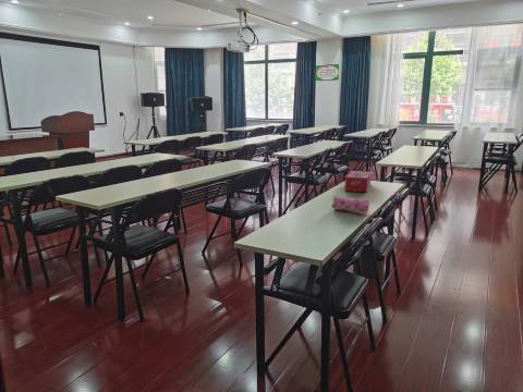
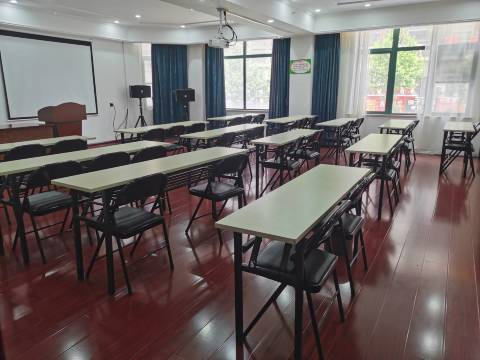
- pencil case (350, 204)
- tissue box (357, 181)
